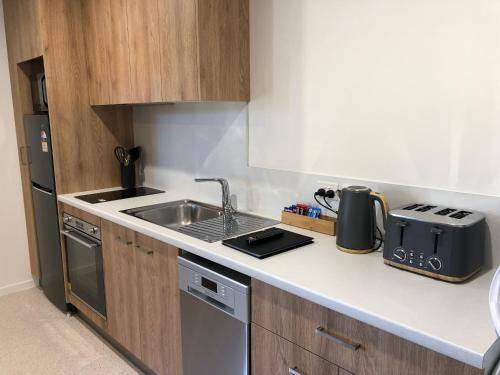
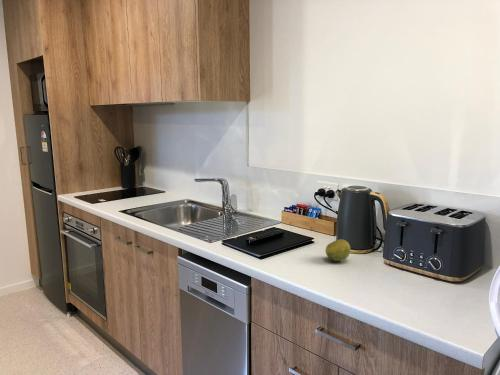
+ fruit (337, 249)
